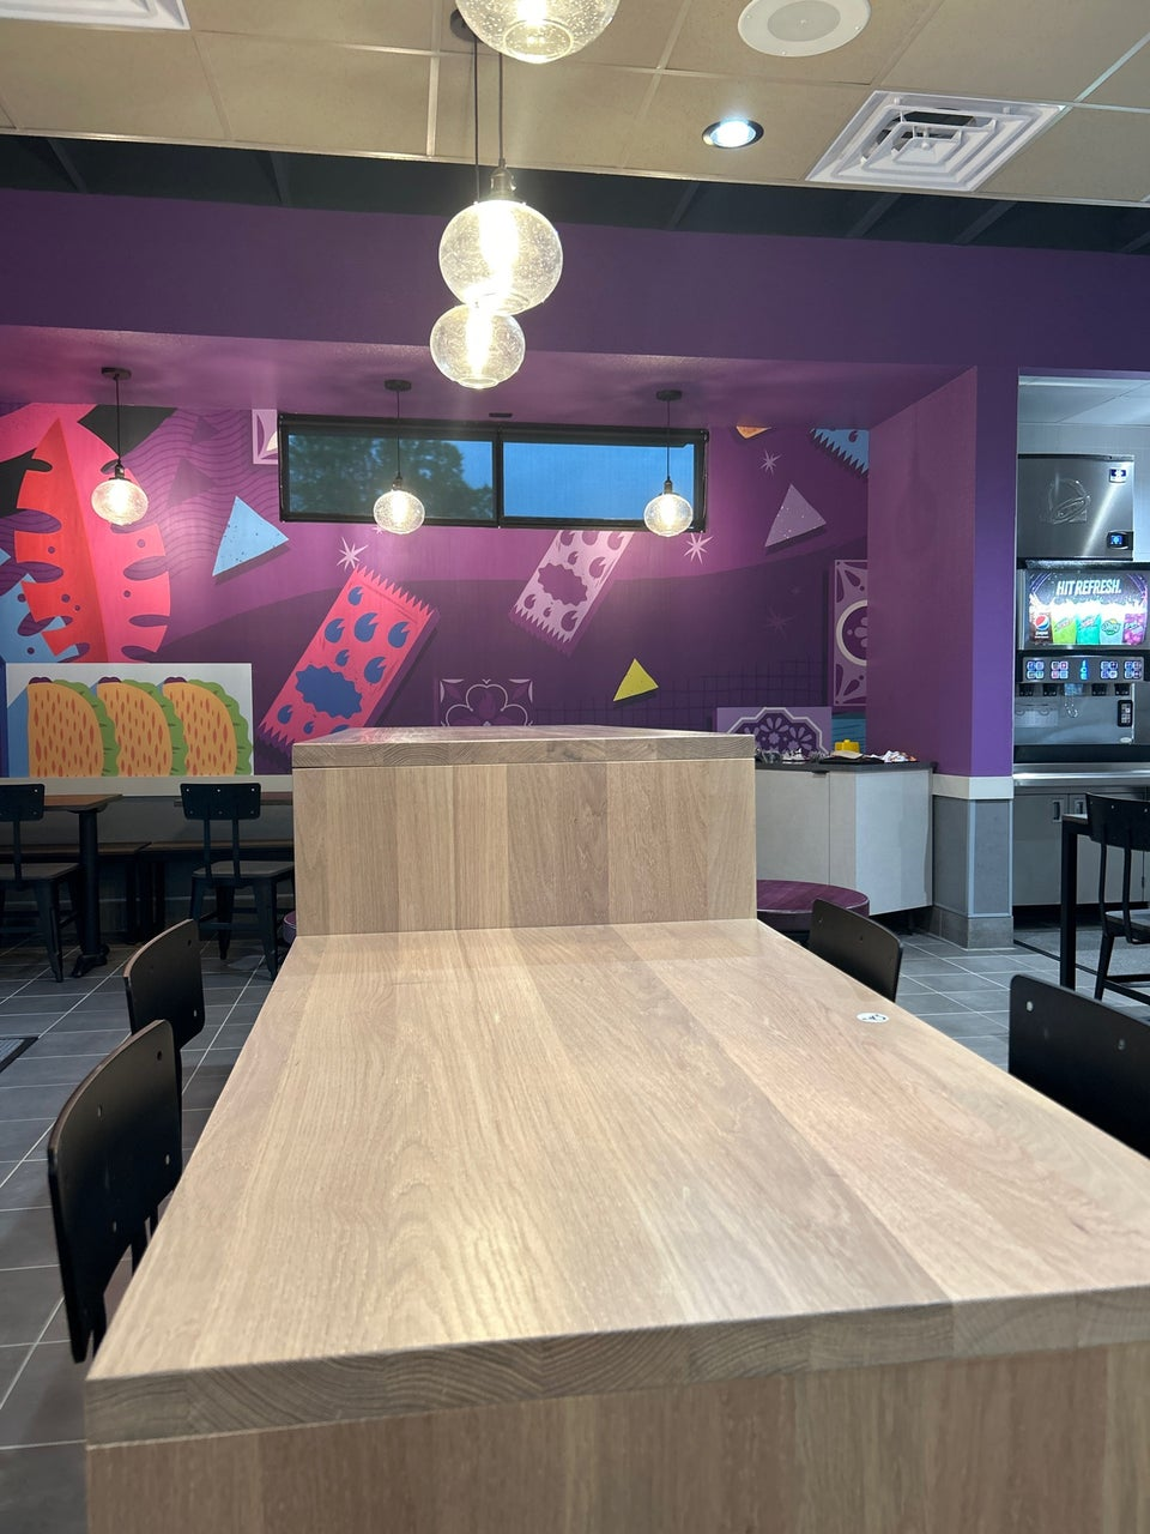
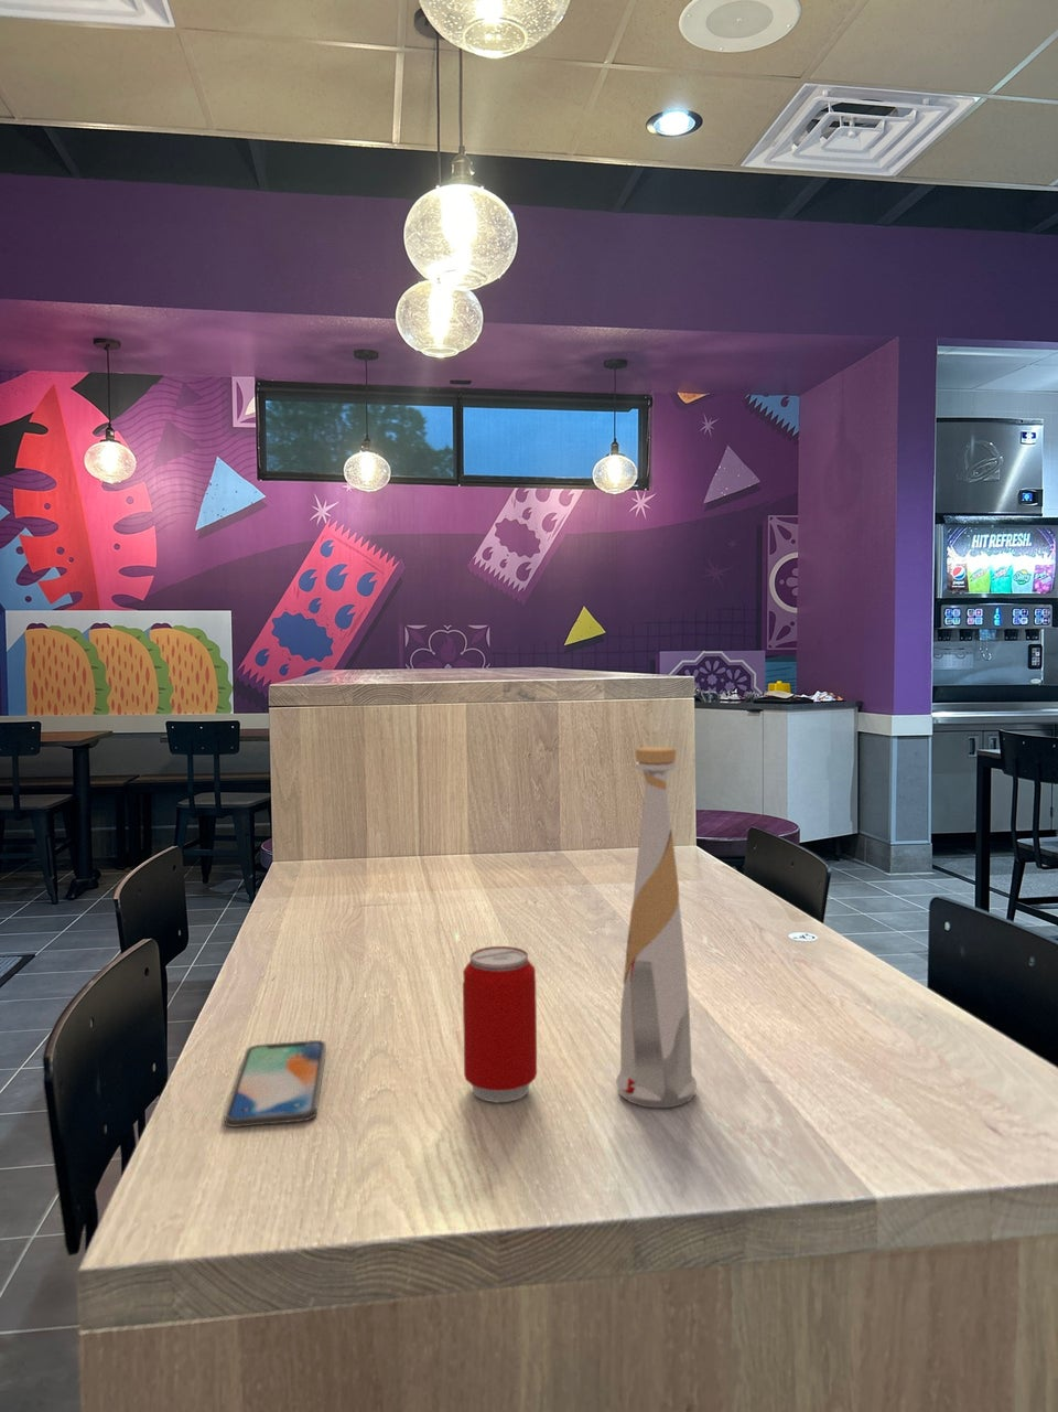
+ beverage can (499, 1023)
+ smartphone (279, 1078)
+ bottle (656, 921)
